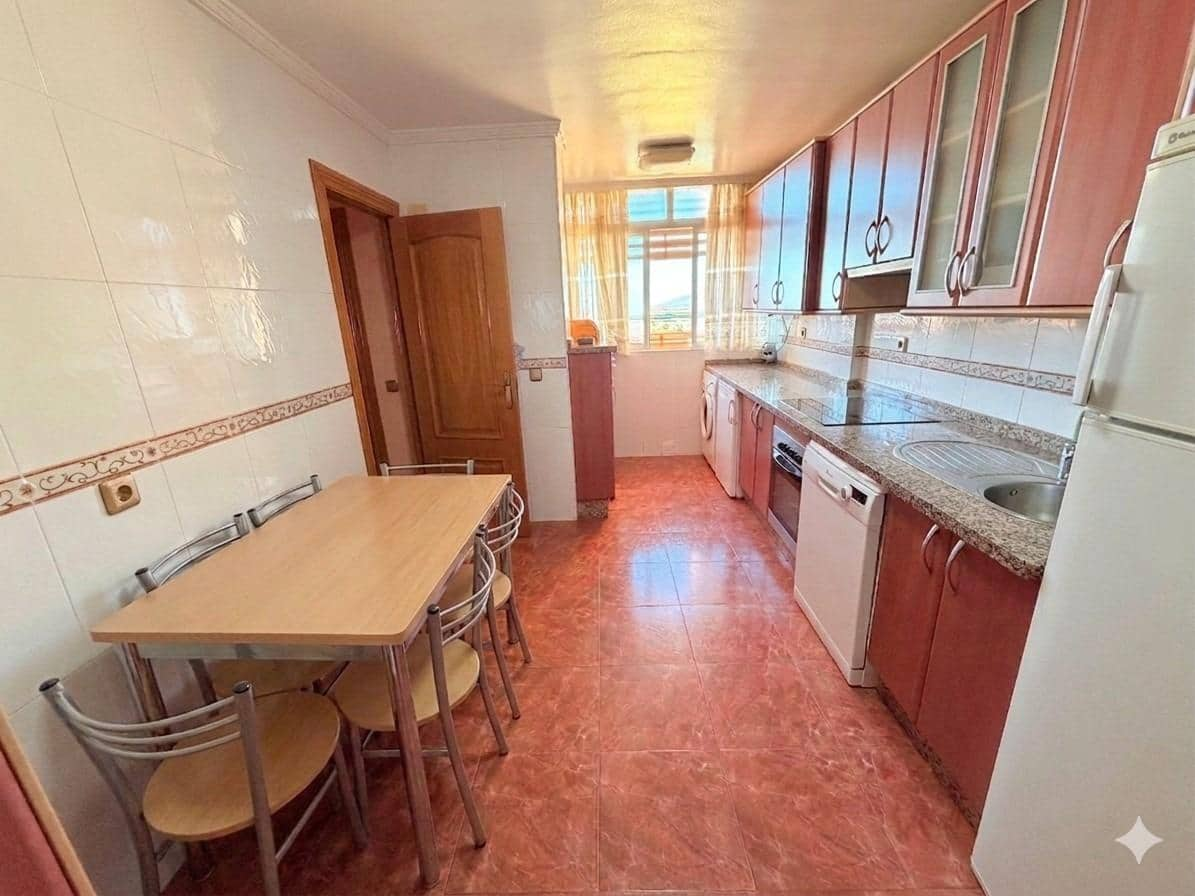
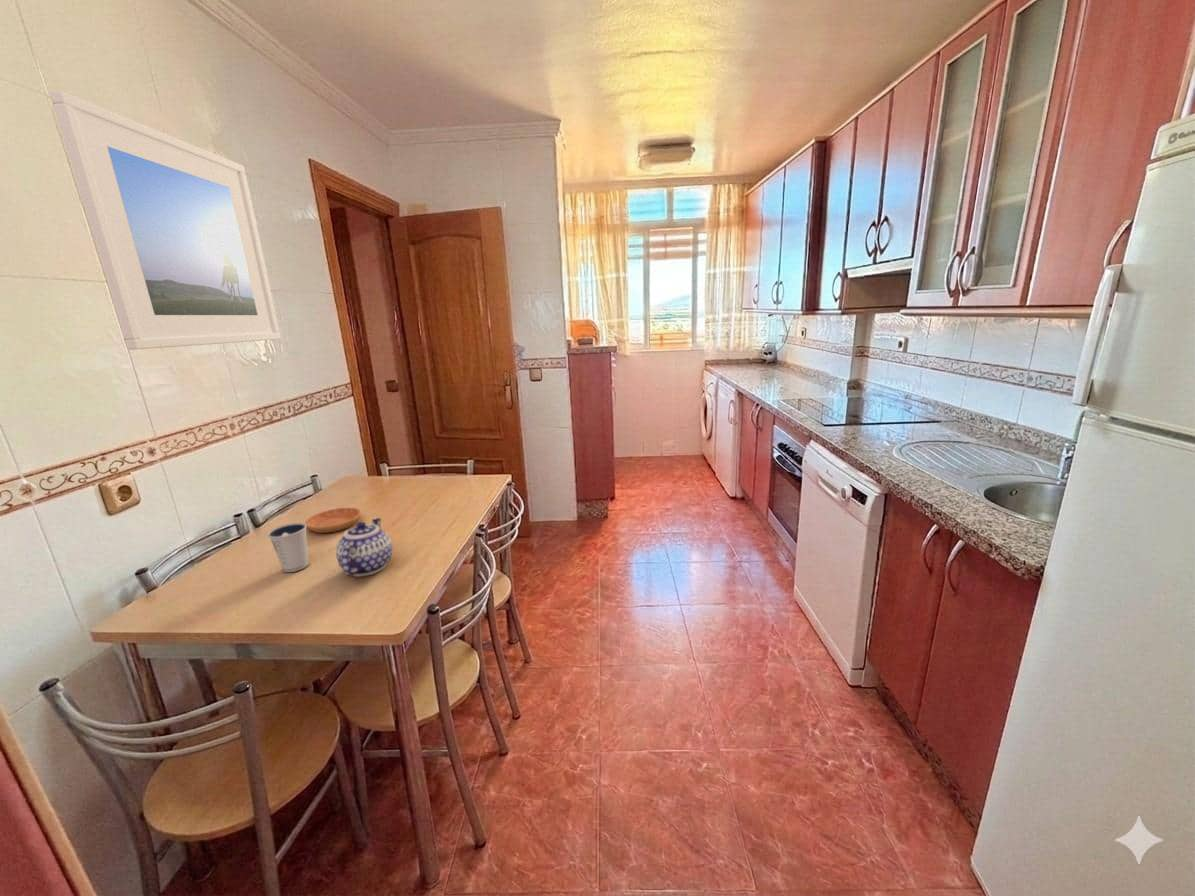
+ dixie cup (291, 548)
+ teapot (364, 545)
+ saucer (334, 520)
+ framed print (193, 245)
